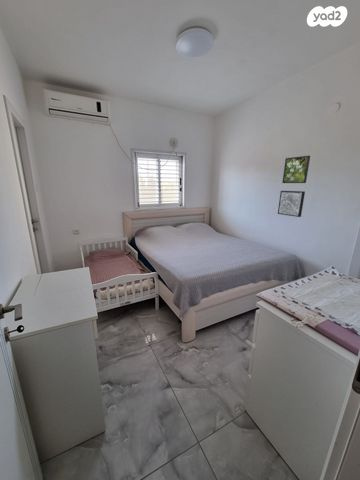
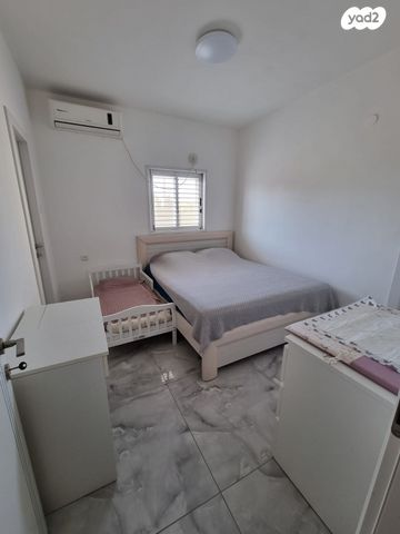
- wall art (290, 203)
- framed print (295, 170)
